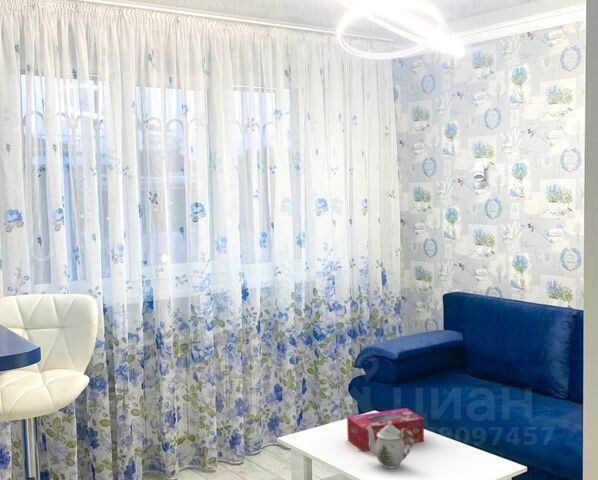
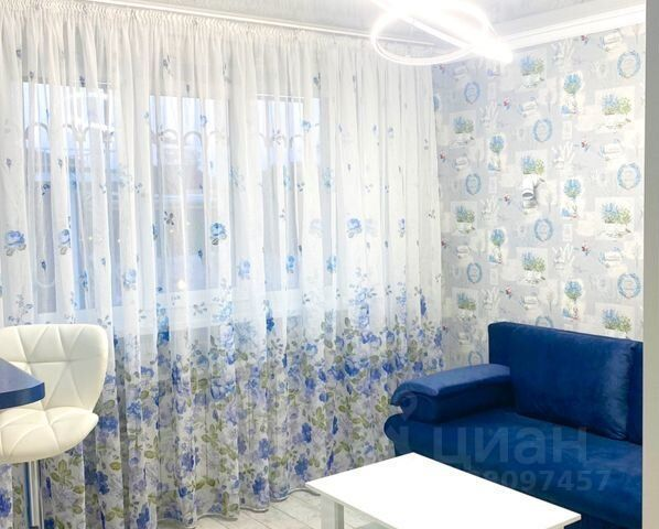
- teapot (389, 443)
- tissue box (383, 427)
